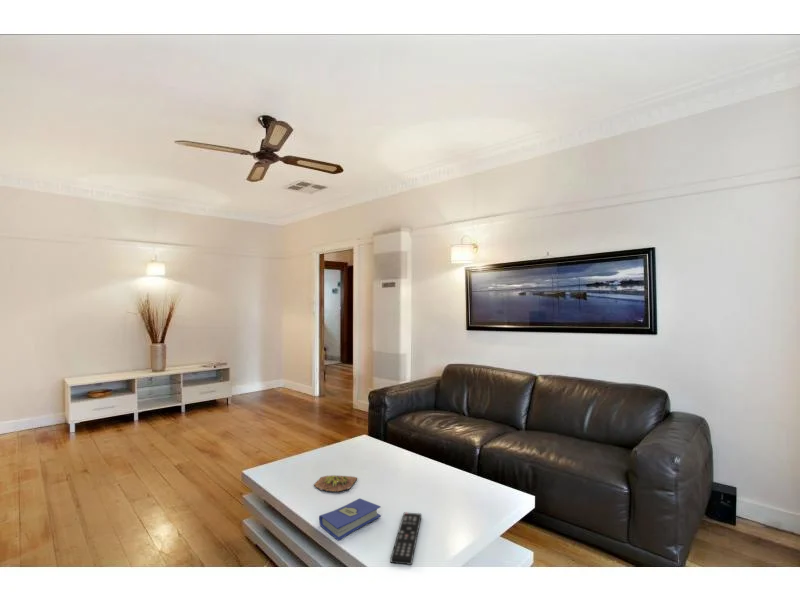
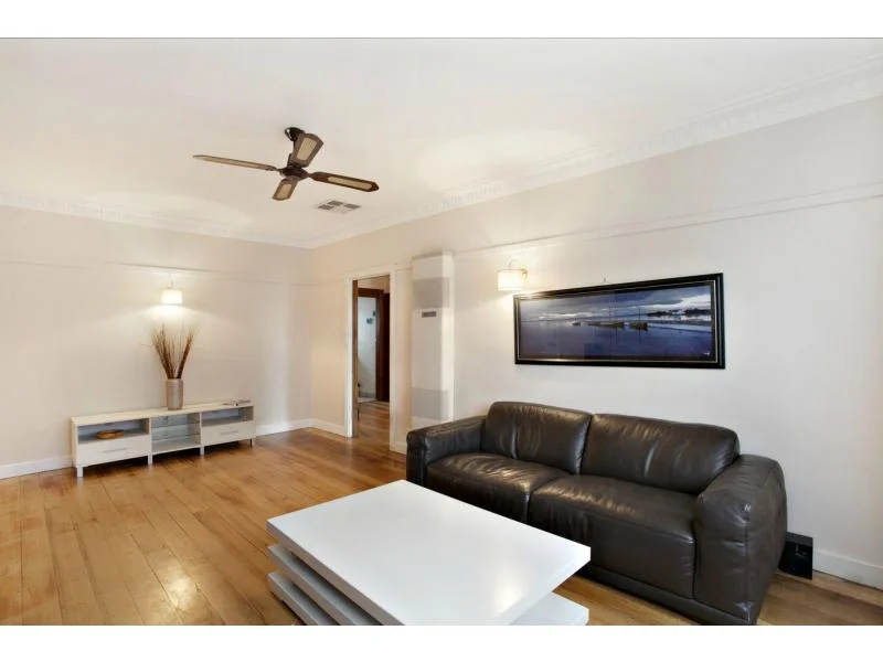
- hardcover book (349, 515)
- remote control (407, 535)
- succulent plant (334, 480)
